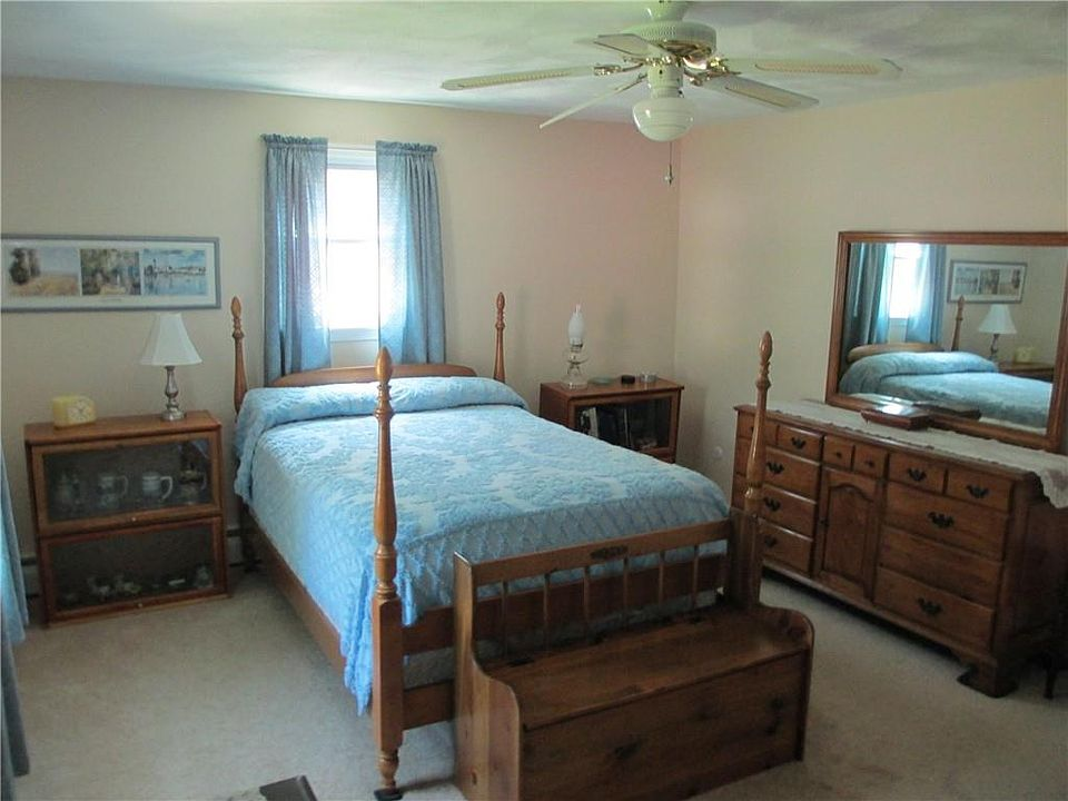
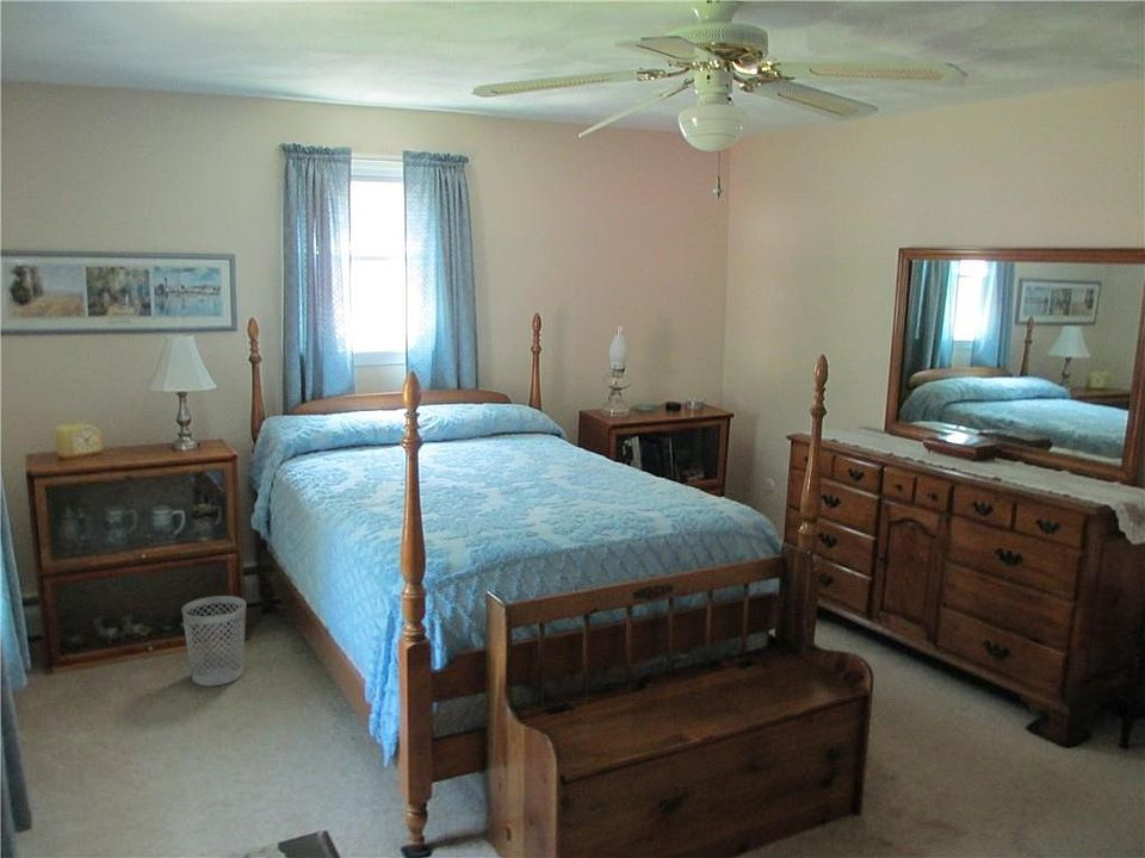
+ wastebasket (216, 640)
